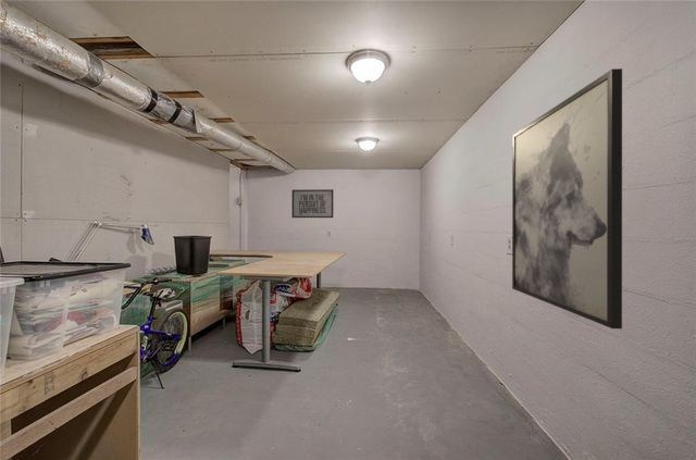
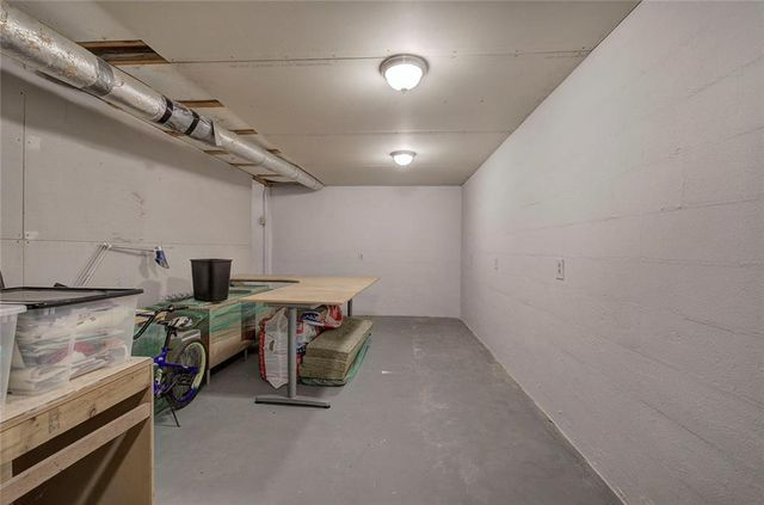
- wall art (552, 207)
- mirror (312, 203)
